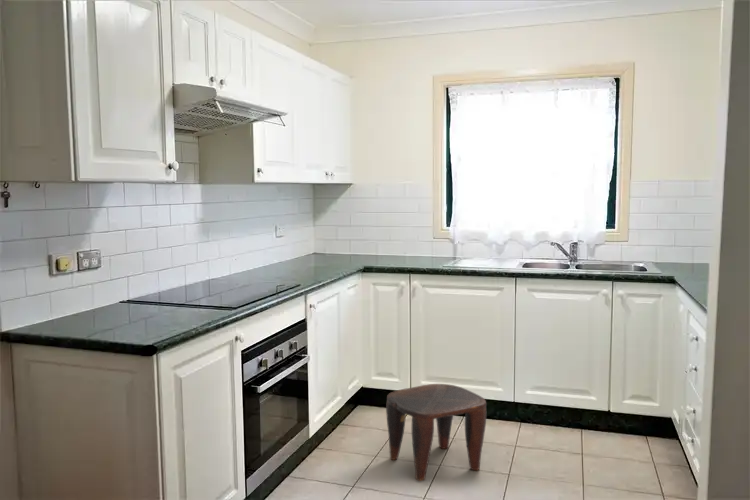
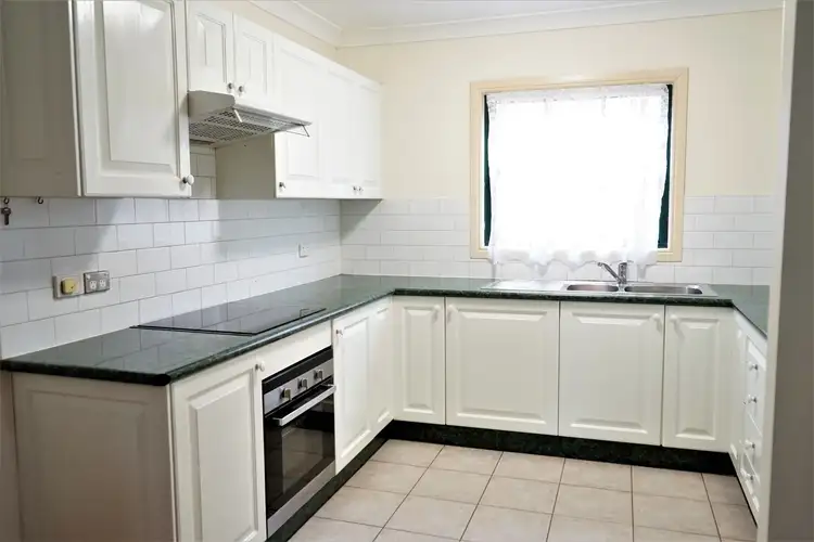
- stool (437, 430)
